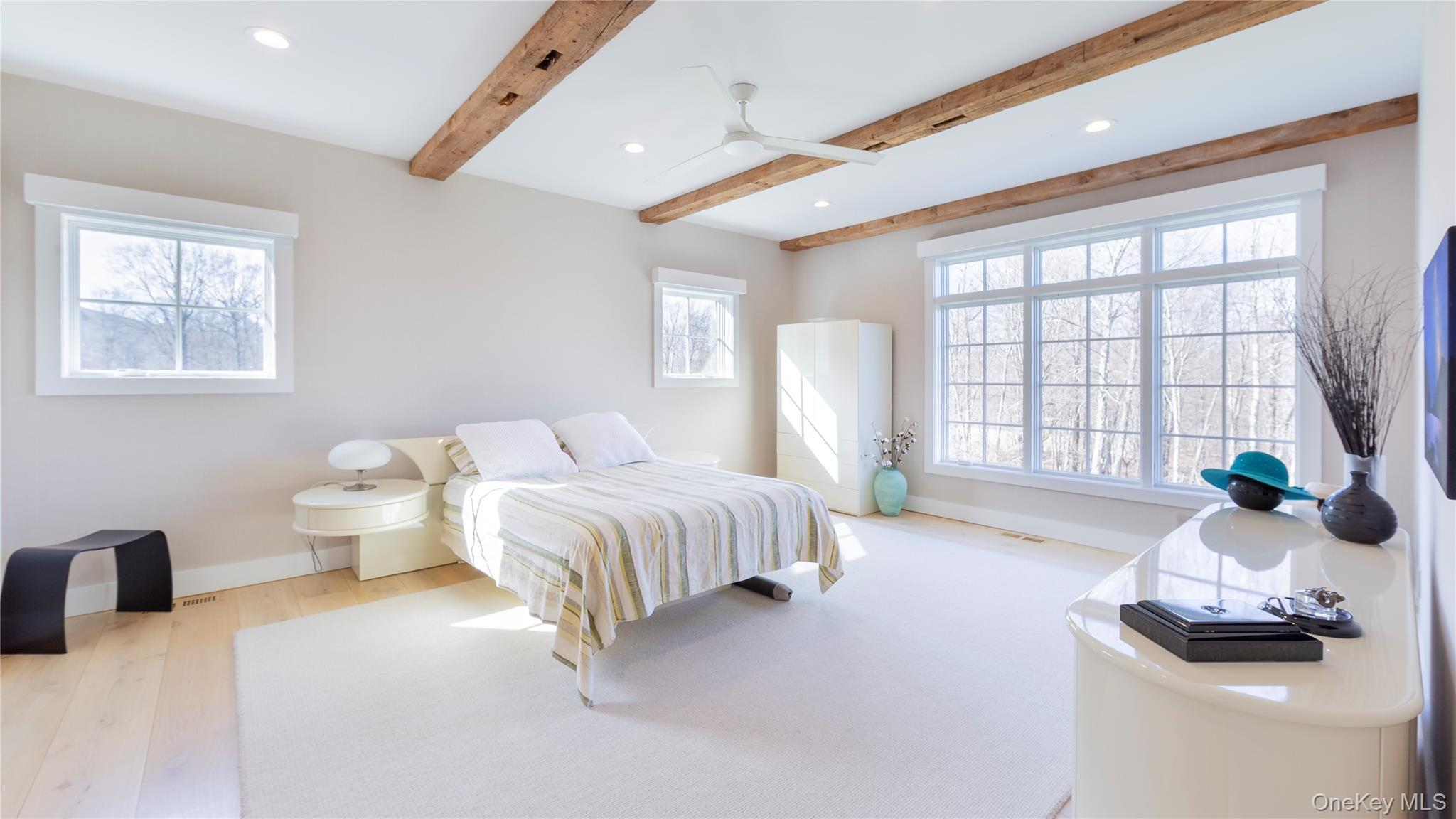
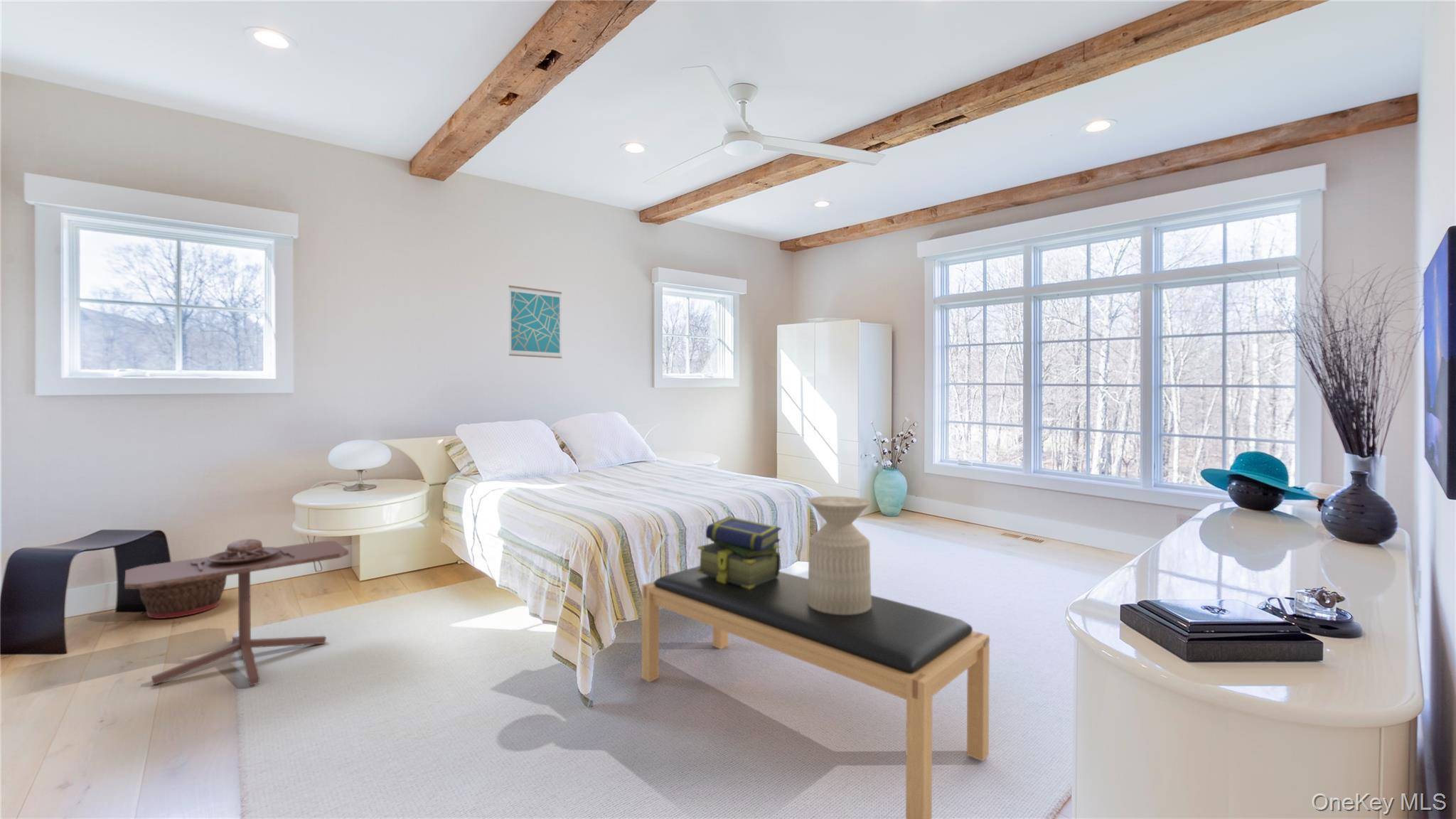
+ basket (184, 590)
+ wall art (536, 323)
+ stack of books (742, 549)
+ side table (244, 602)
+ side table (839, 552)
+ bench (794, 653)
